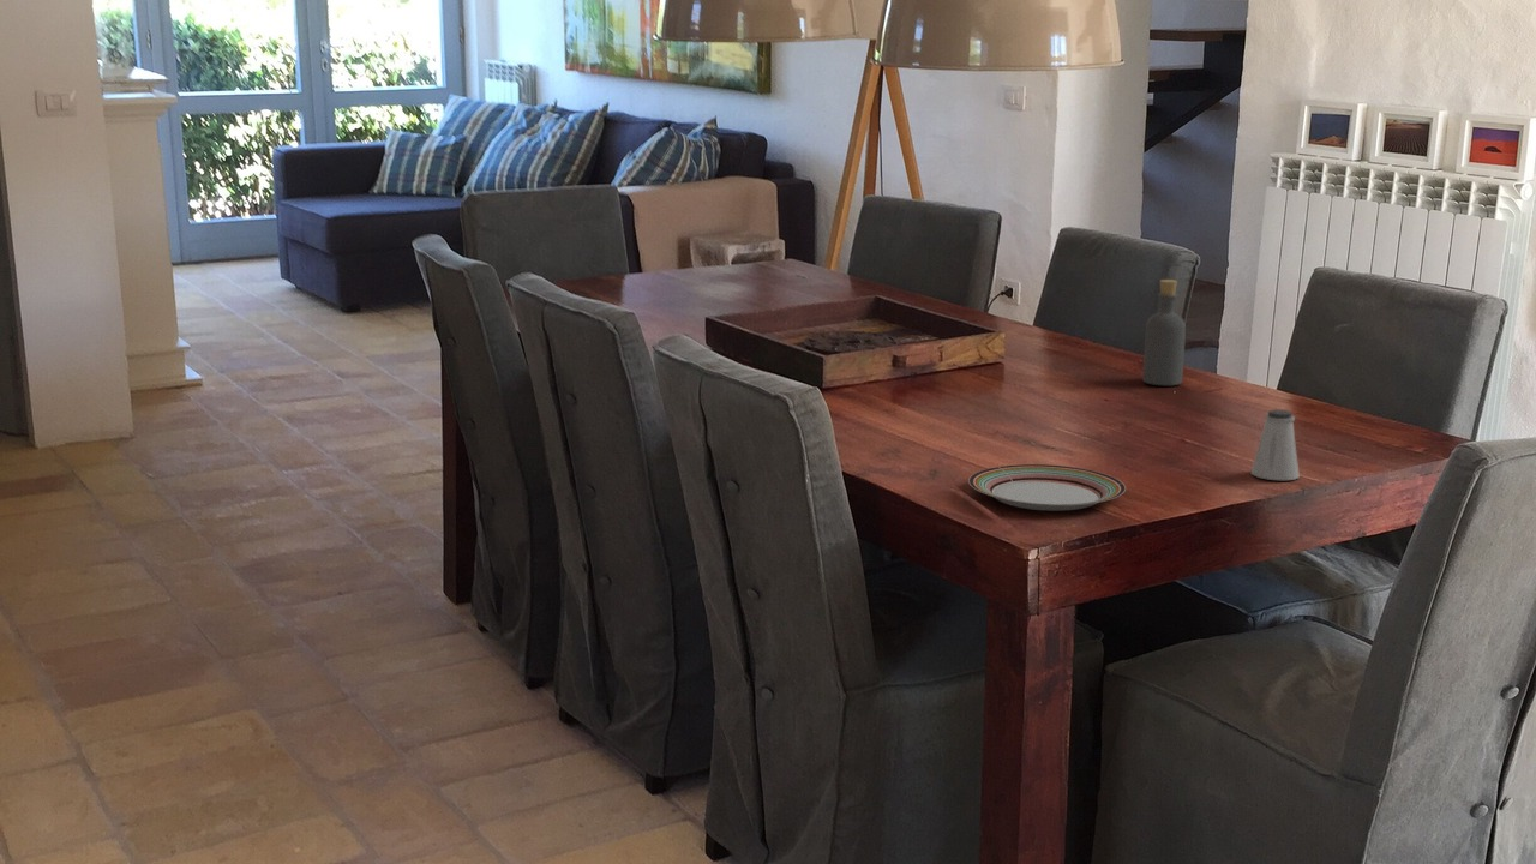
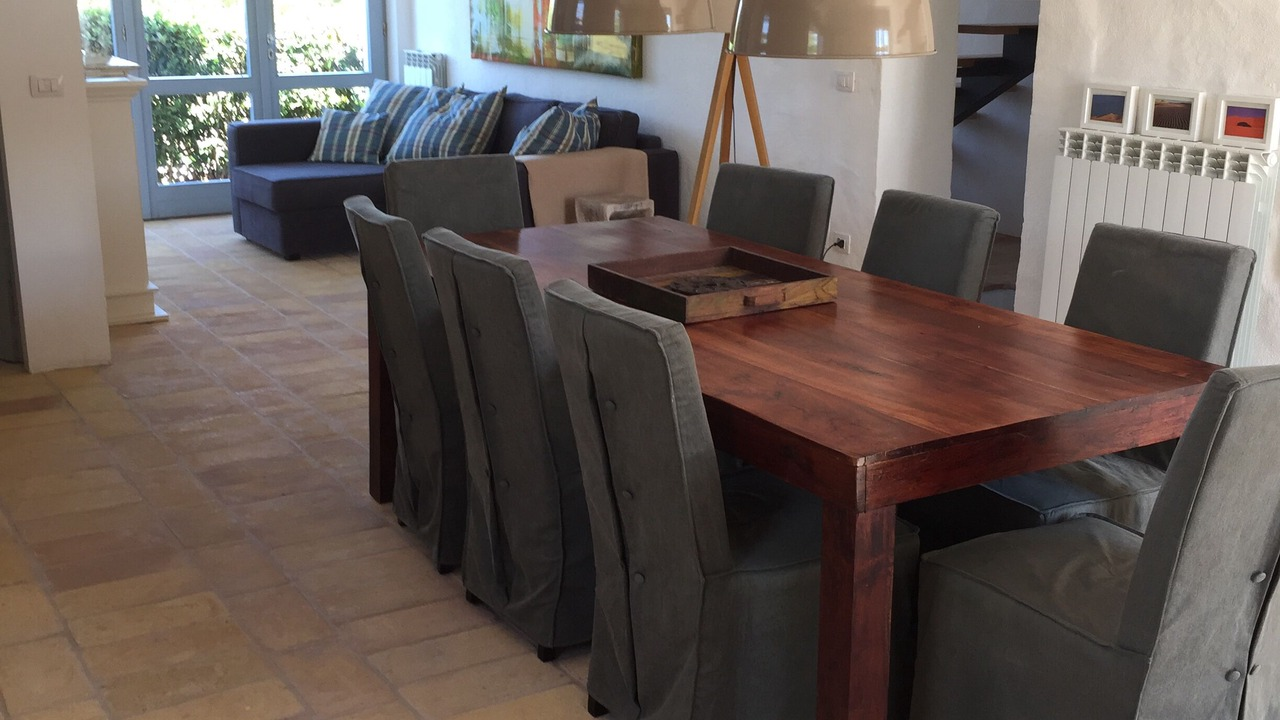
- saltshaker (1277, 443)
- bottle (1165, 331)
- plate (1045, 490)
